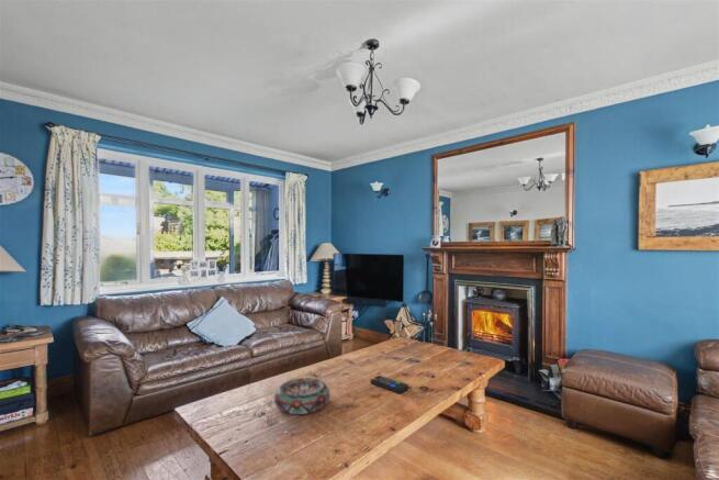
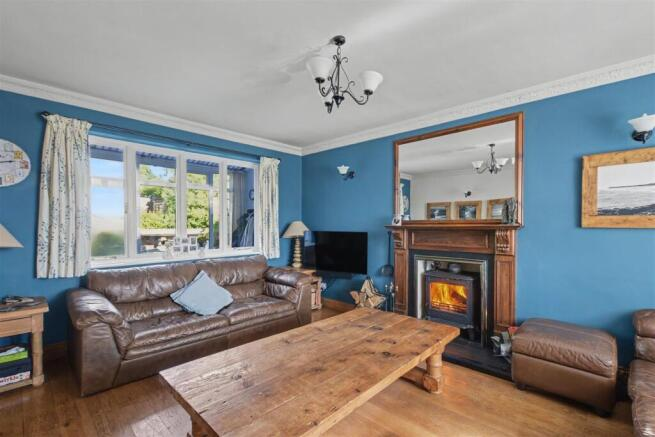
- remote control (389, 383)
- decorative bowl (302, 395)
